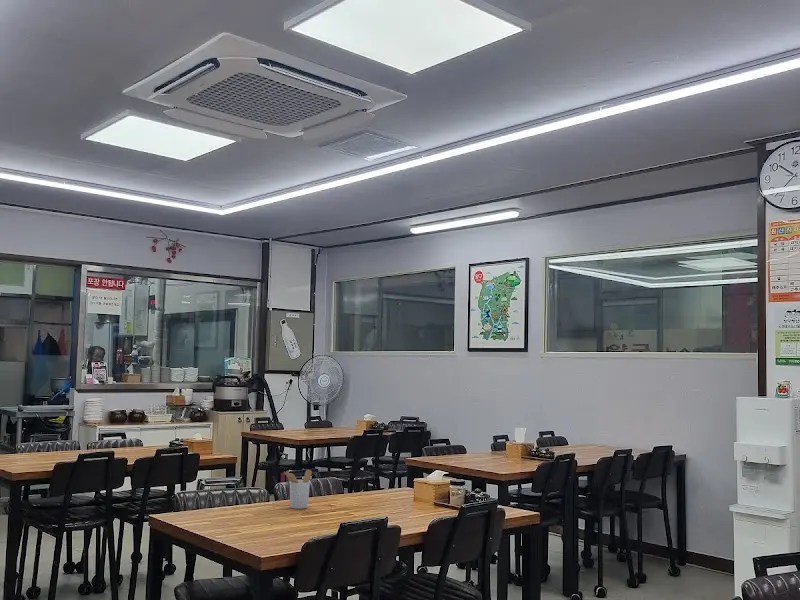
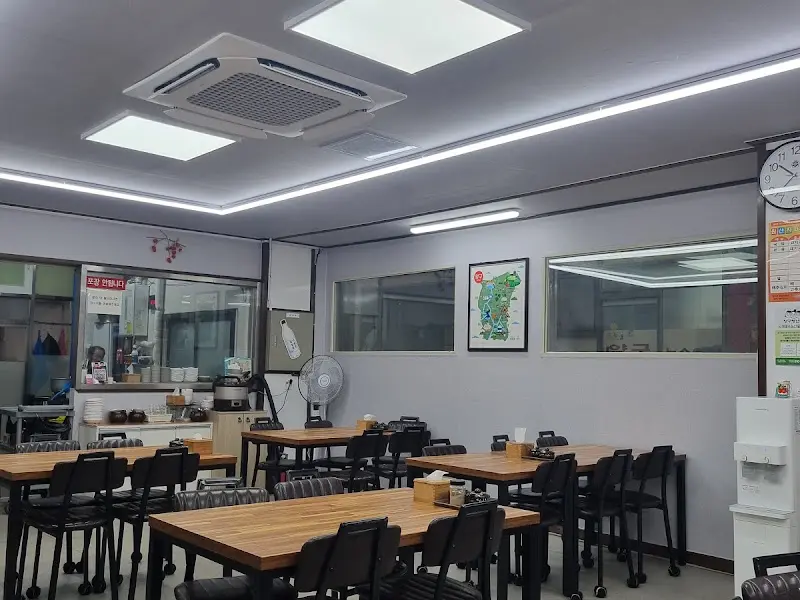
- utensil holder (296, 488)
